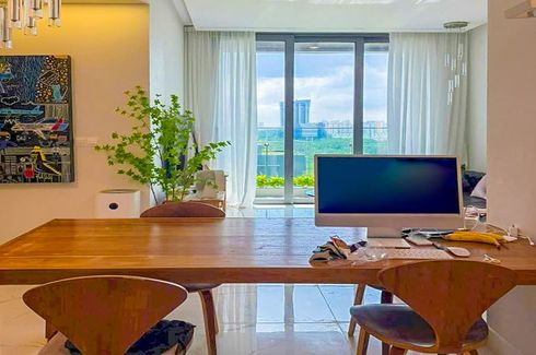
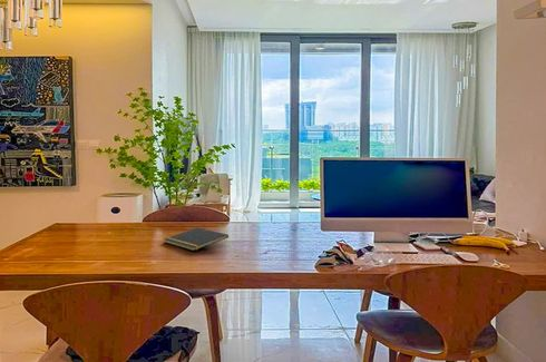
+ notepad (195, 238)
